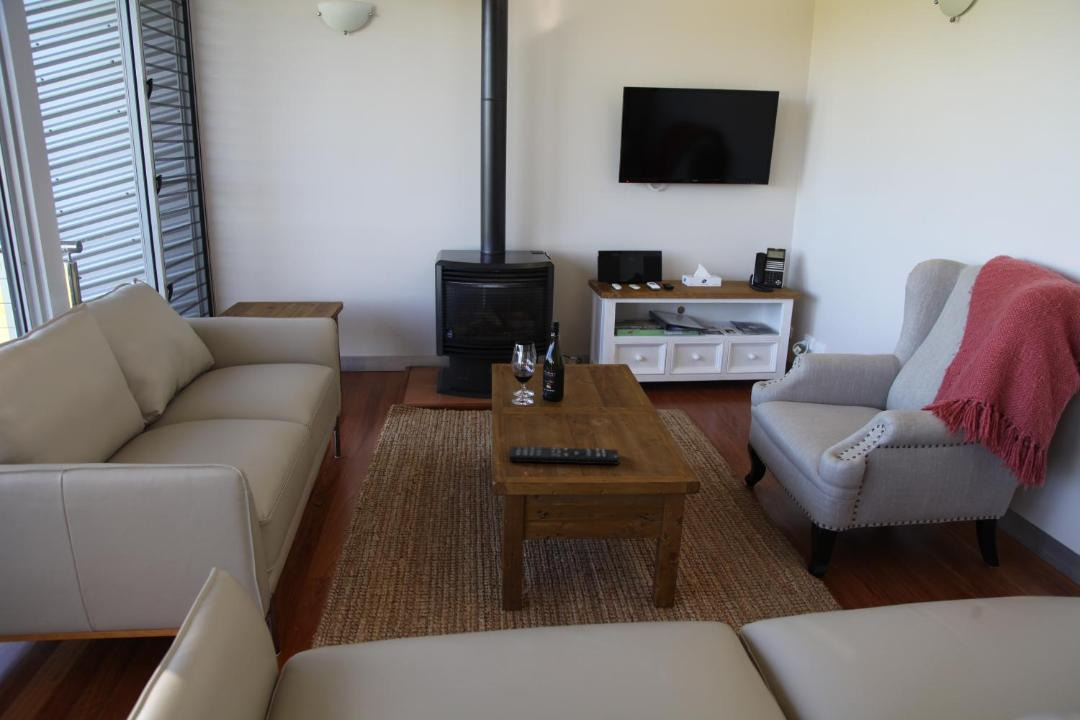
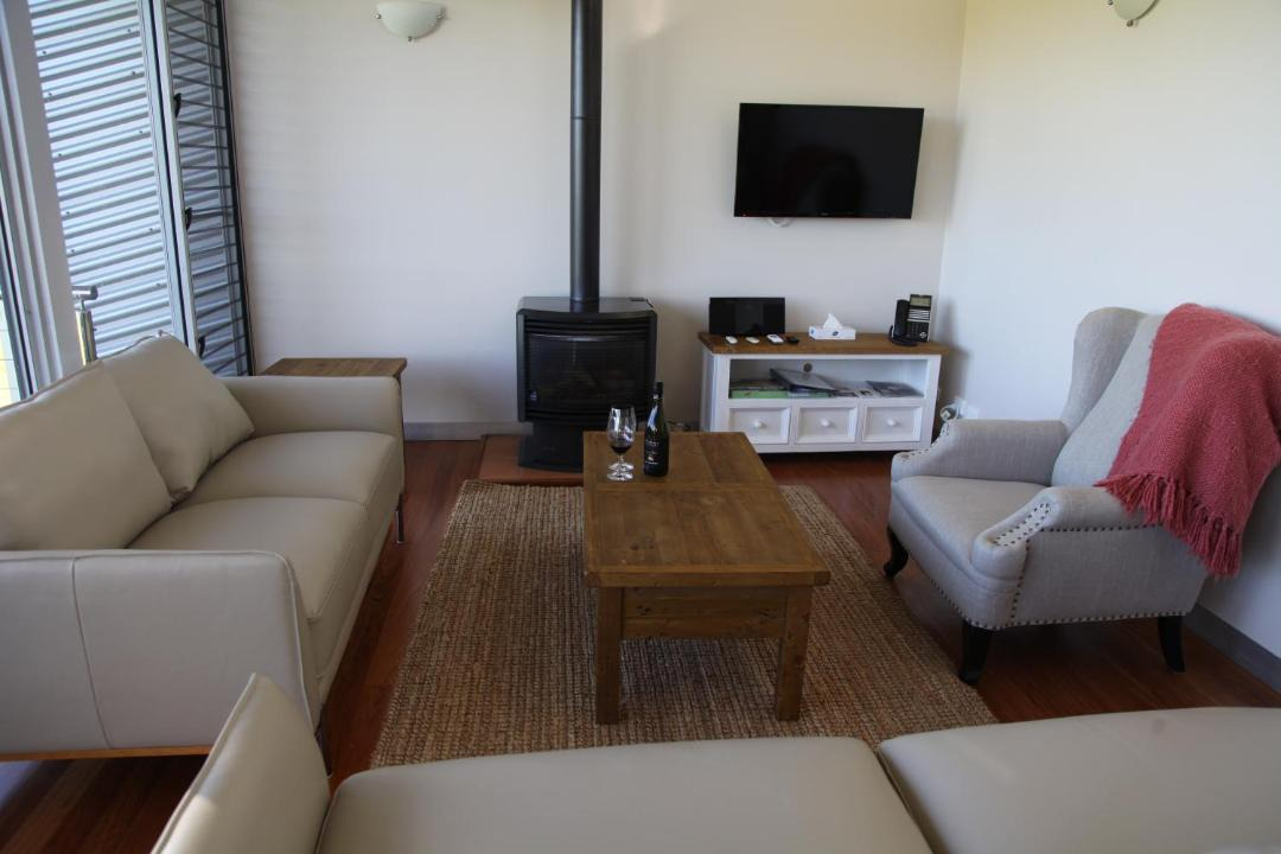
- remote control (564, 454)
